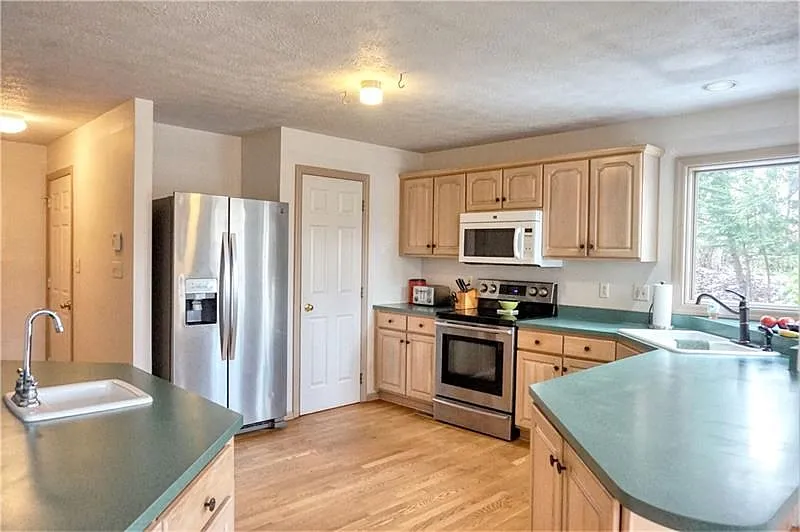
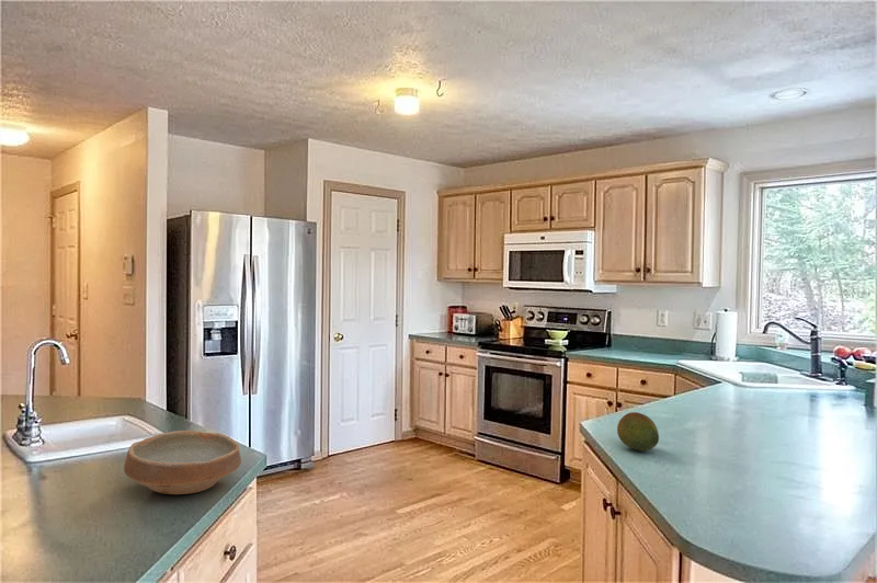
+ bowl (184, 462)
+ fruit (639, 431)
